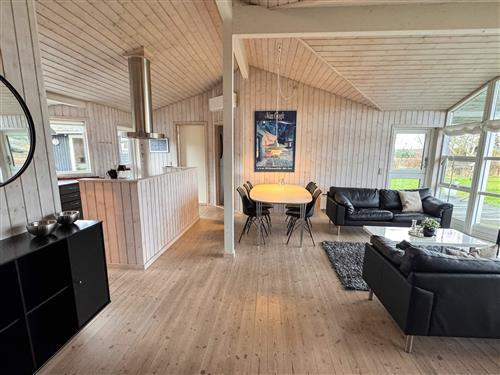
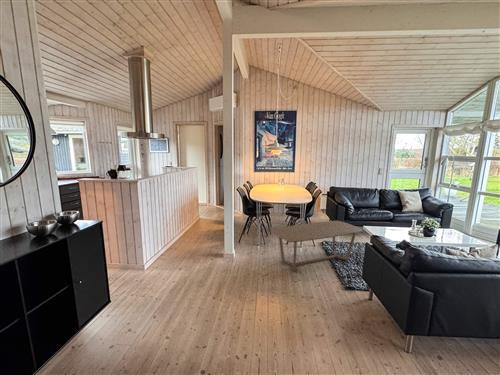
+ coffee table (315, 239)
